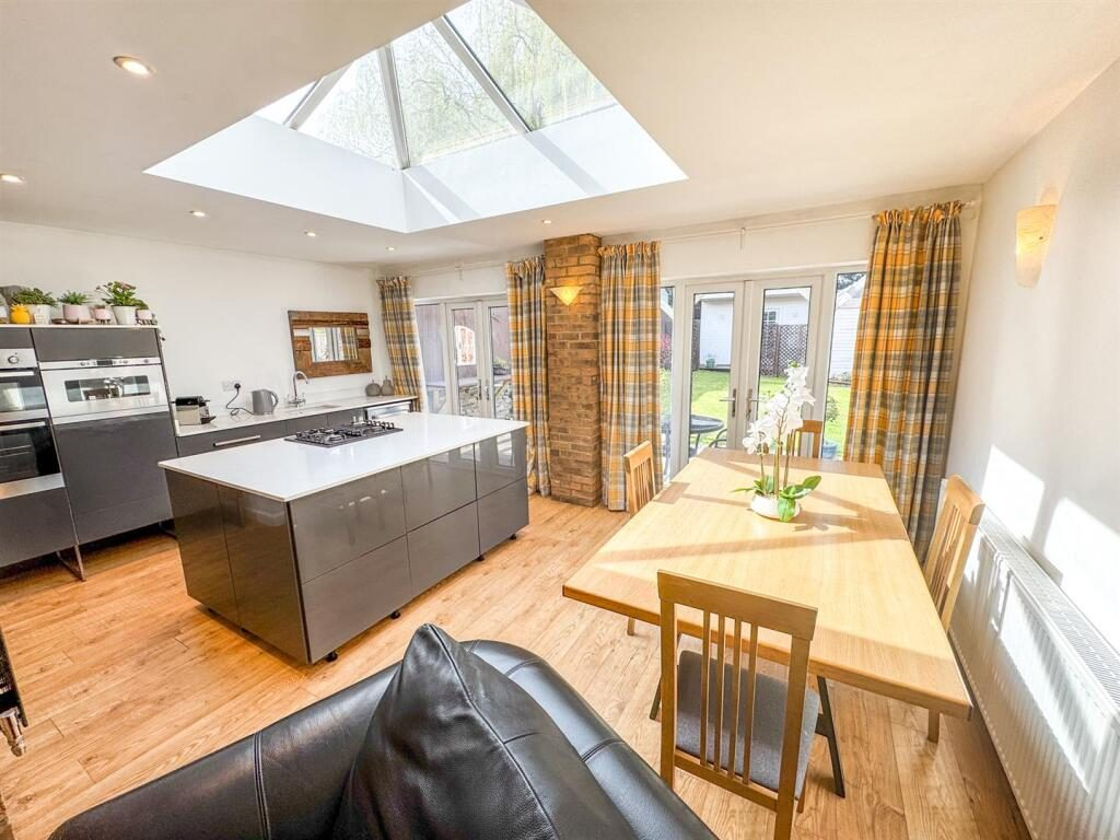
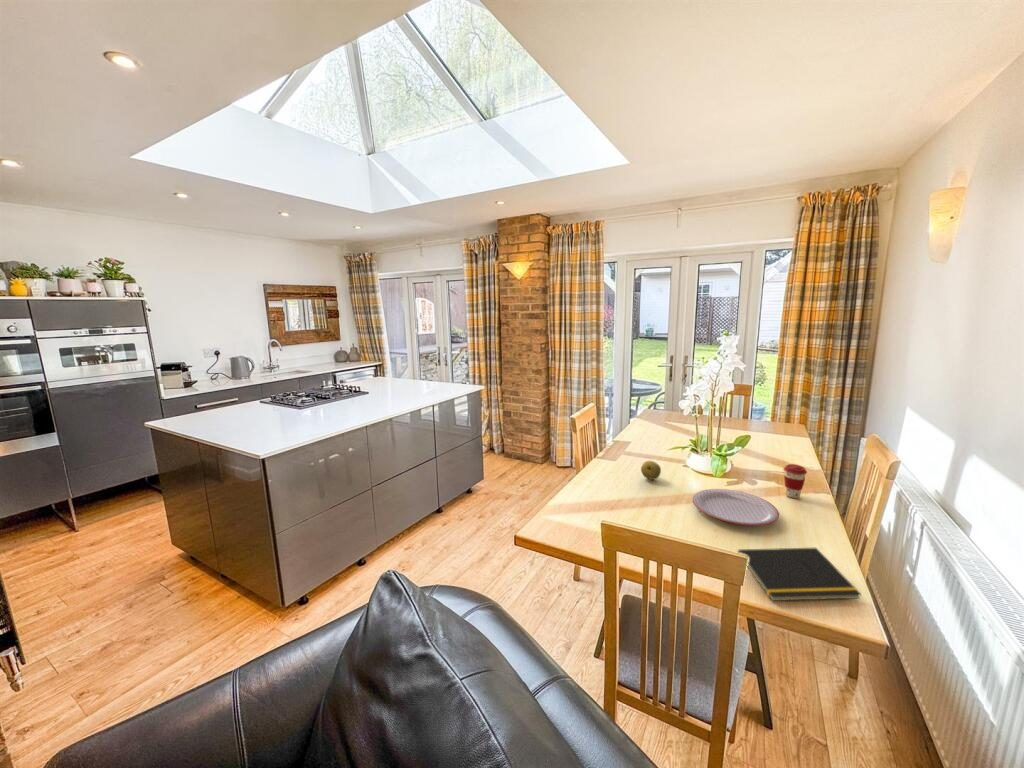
+ coffee cup (794, 481)
+ plate (733, 507)
+ notepad (795, 572)
+ fruit (650, 470)
